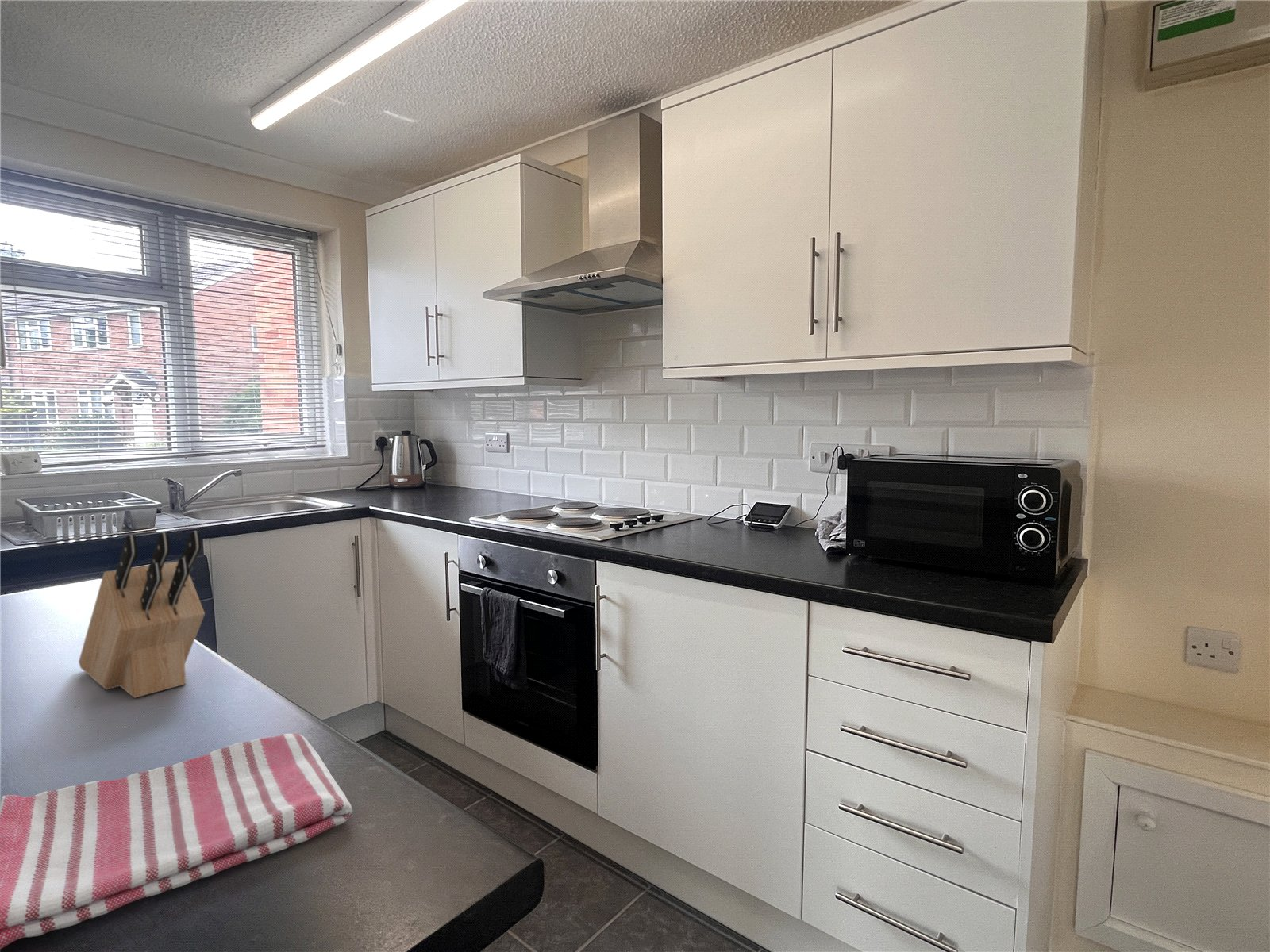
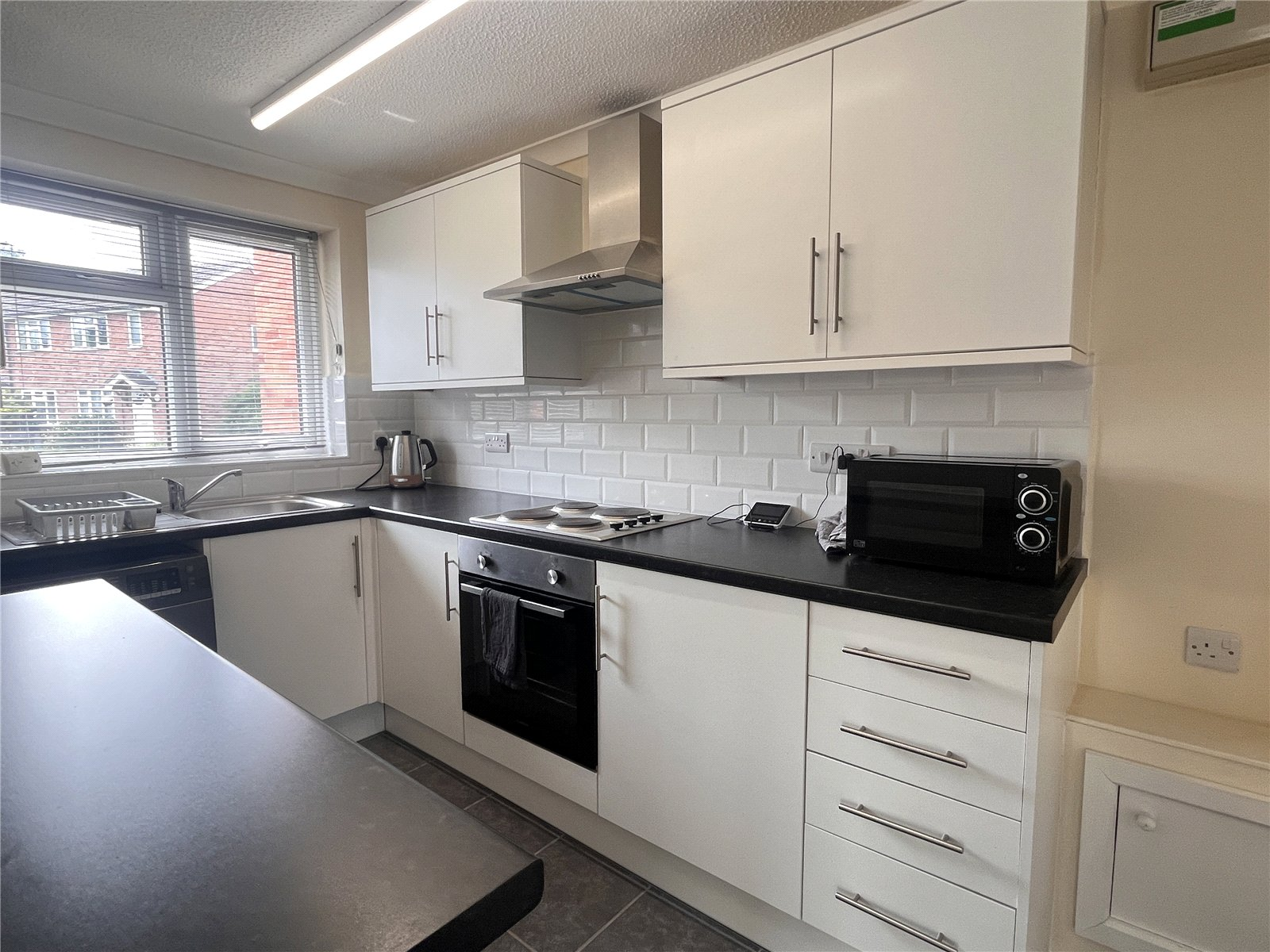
- dish towel (175, 812)
- knife block (140, 602)
